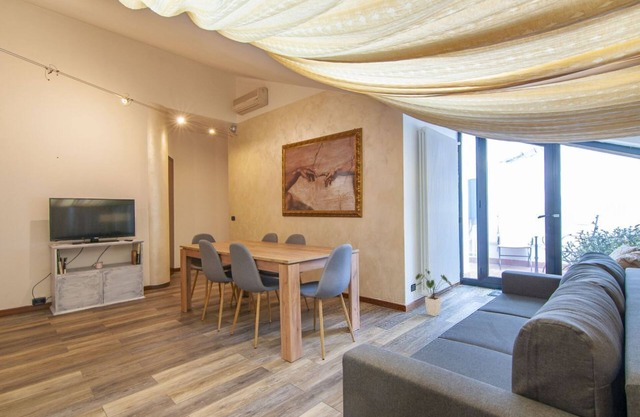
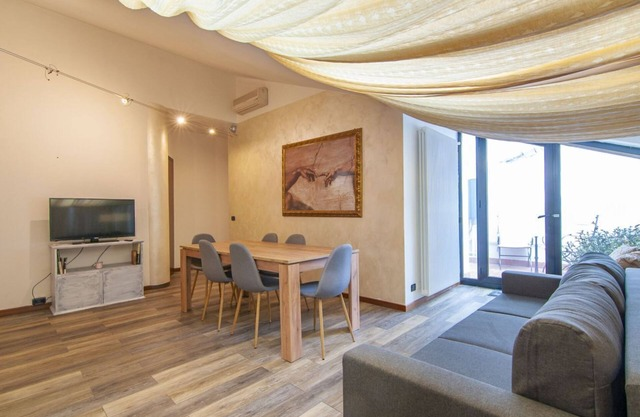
- house plant (434, 292)
